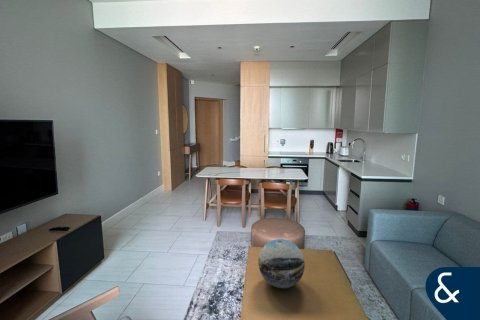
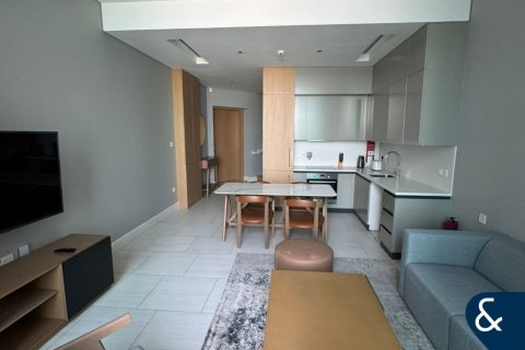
- decorative orb (281, 262)
